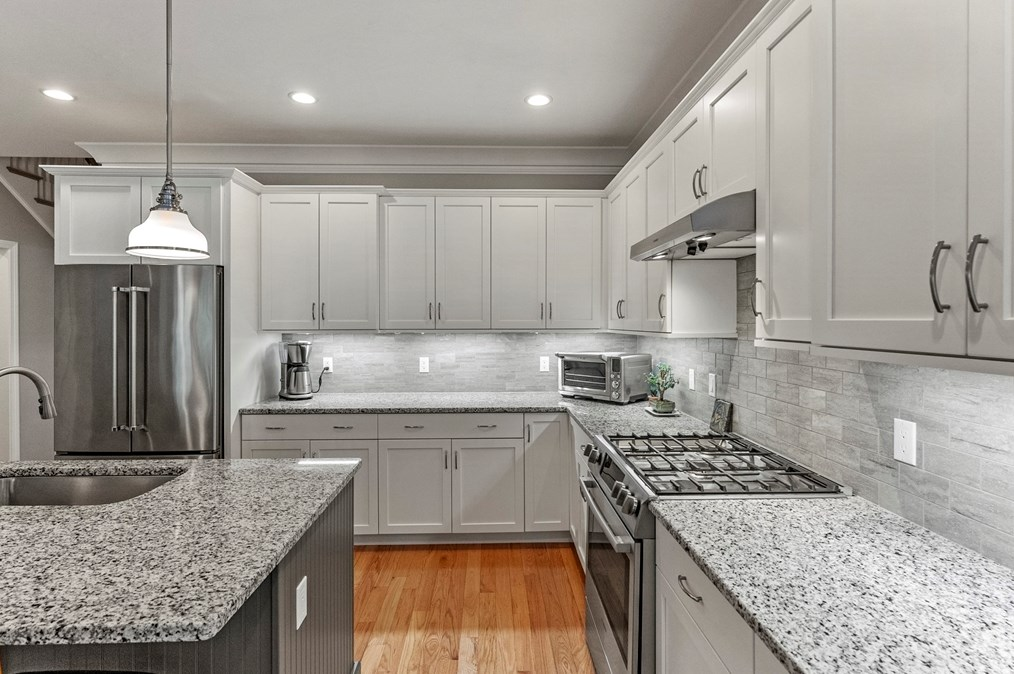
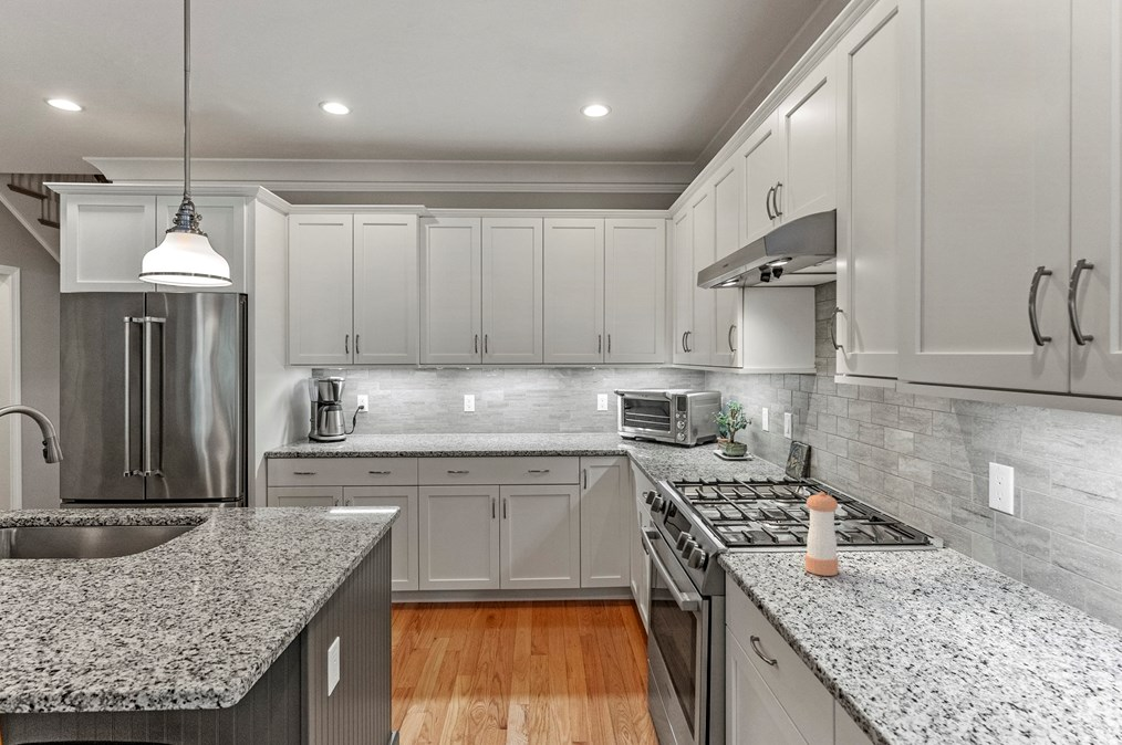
+ pepper shaker (821, 531)
